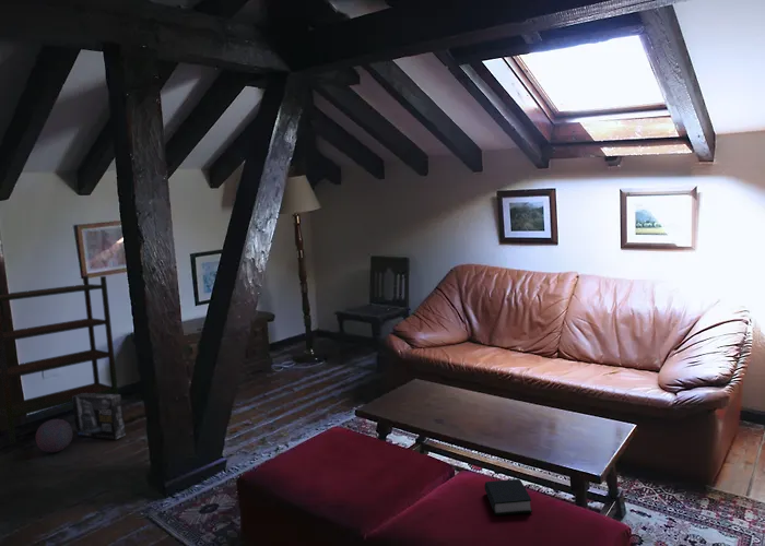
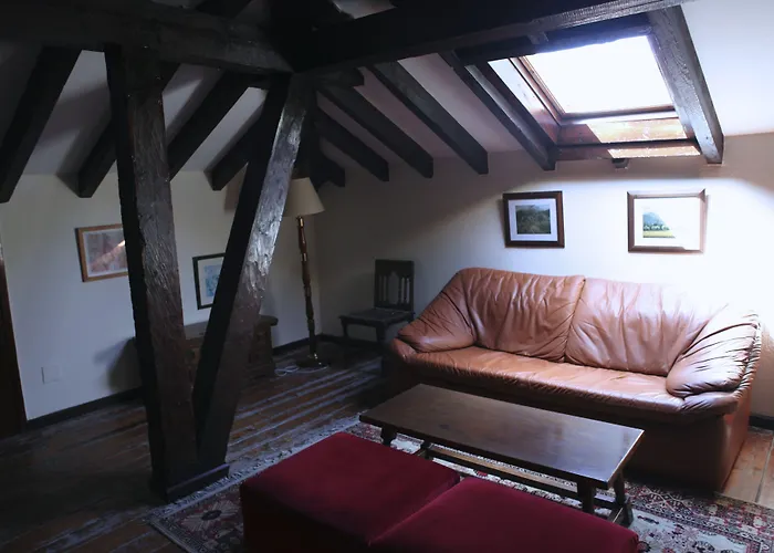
- box (98, 415)
- decorative ball (54, 435)
- bookshelf (51, 357)
- book (507, 496)
